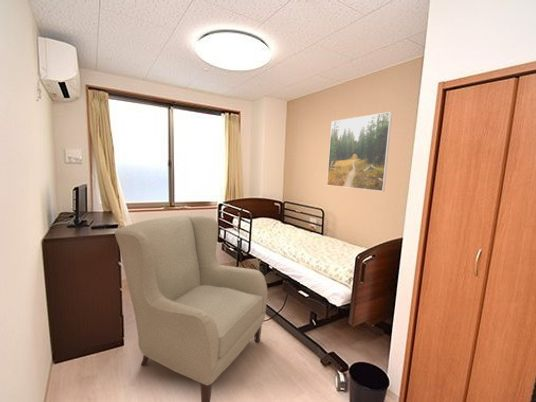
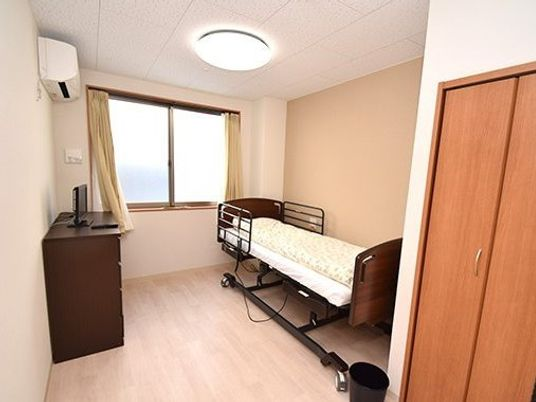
- chair (192, 290)
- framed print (355, 153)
